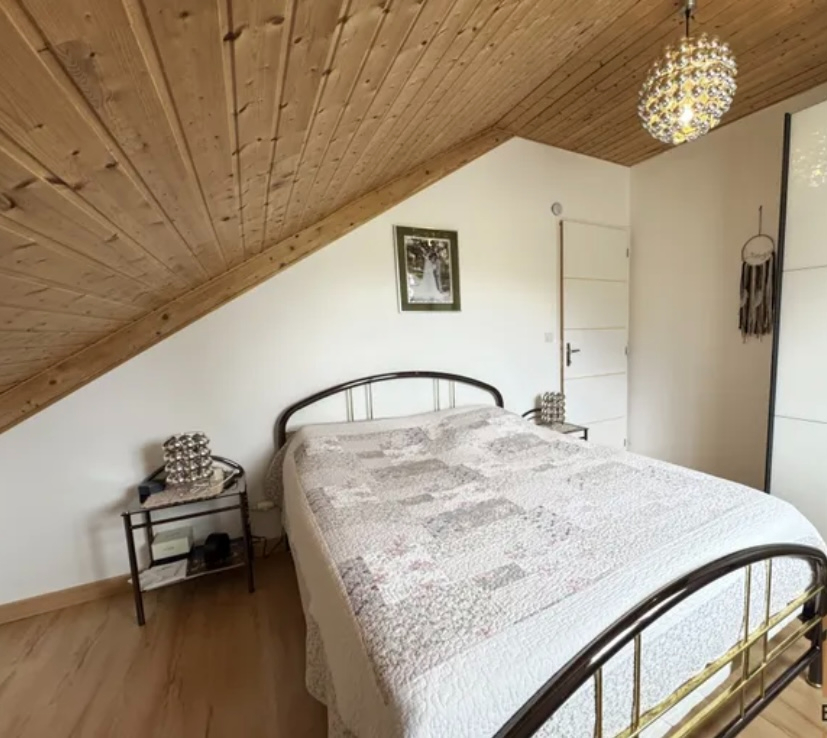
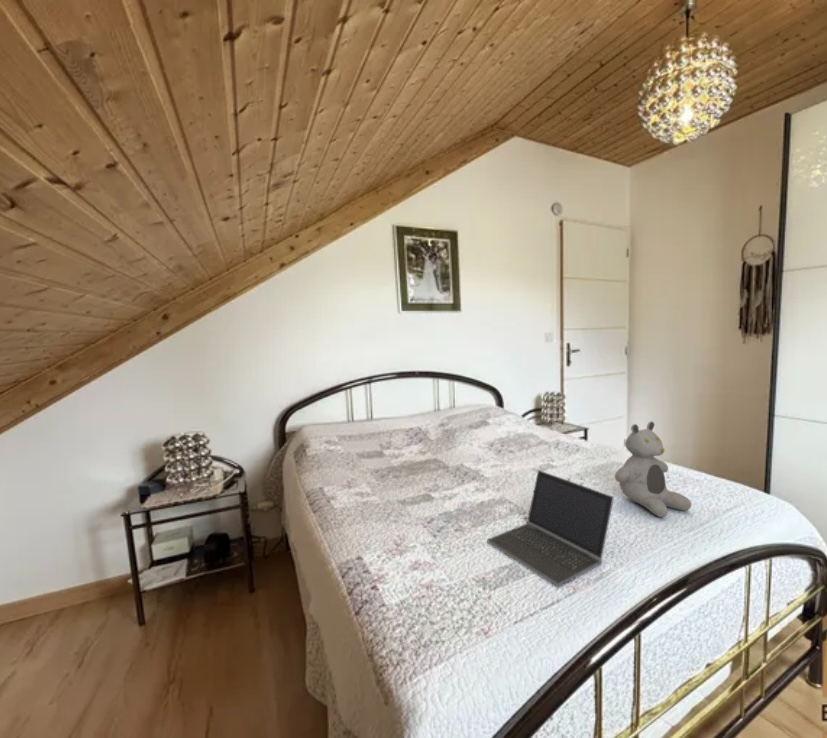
+ teddy bear (653, 465)
+ laptop computer (547, 521)
